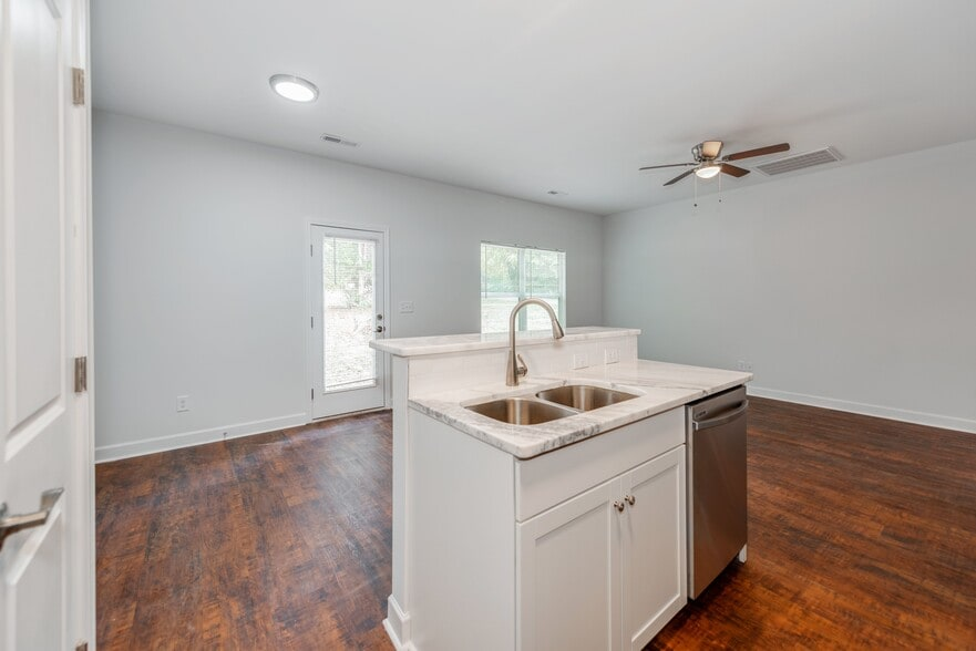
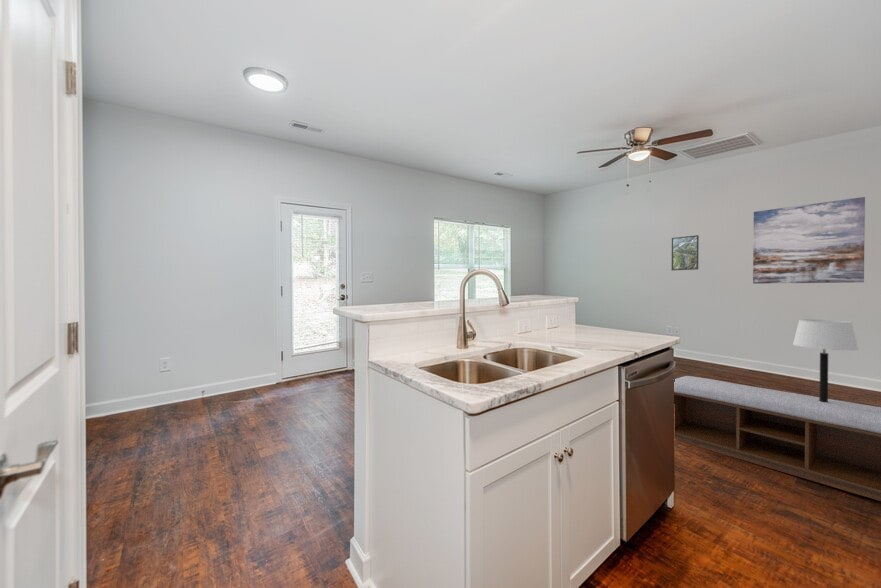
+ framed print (684, 253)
+ bench (775, 427)
+ wall art (804, 244)
+ table lamp (824, 361)
